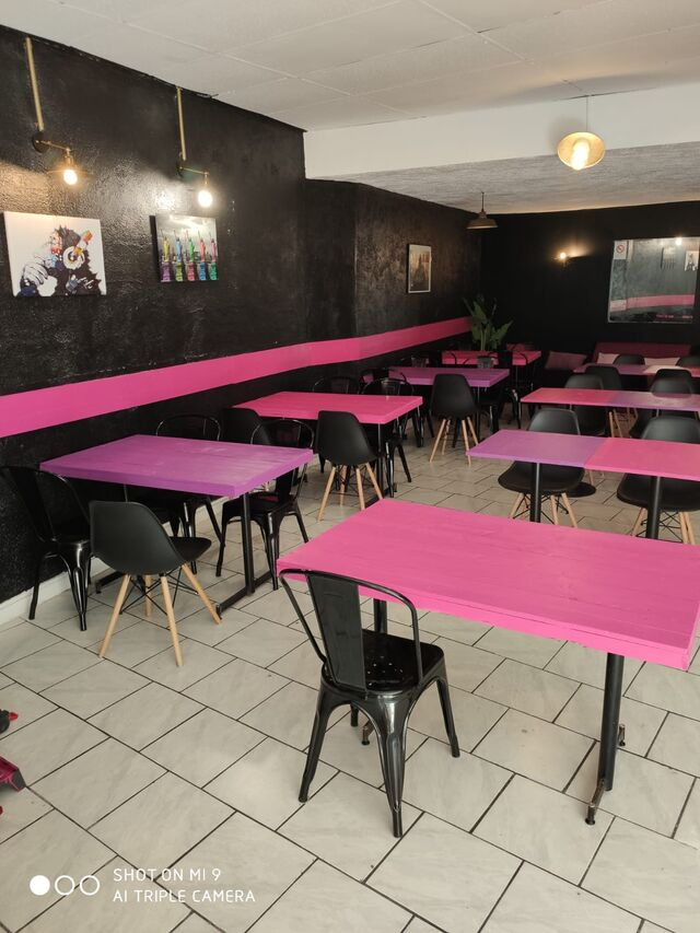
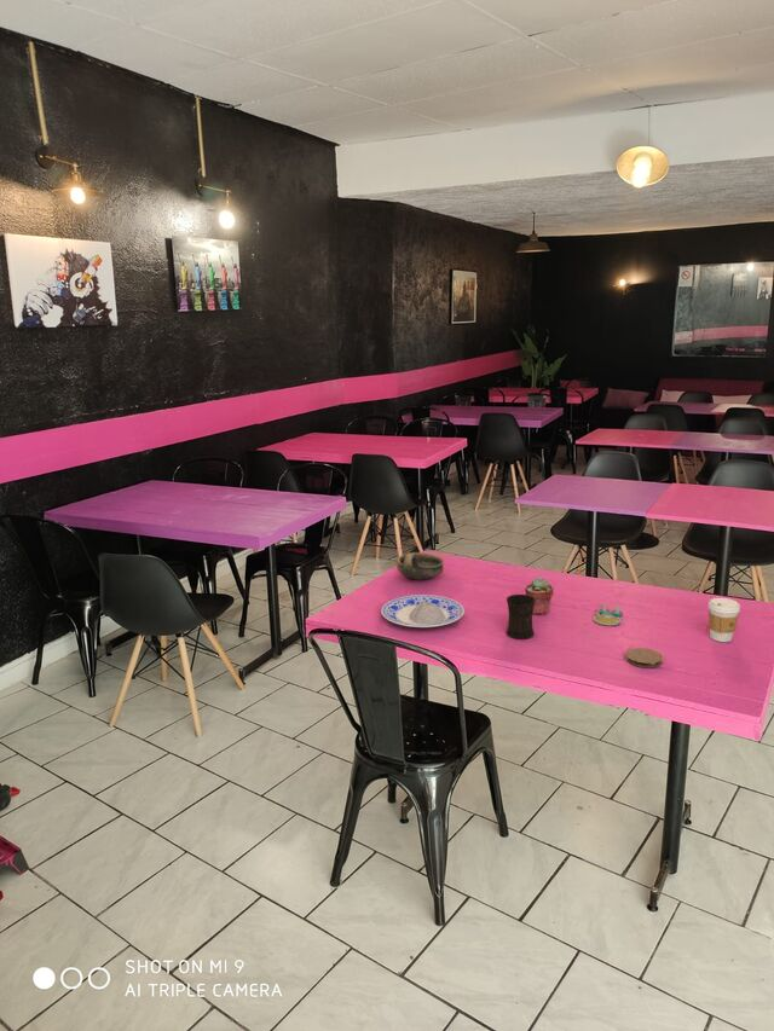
+ plate (422, 609)
+ mug (520, 615)
+ potted succulent (538, 593)
+ oil lamp (417, 562)
+ salt and pepper shaker set (607, 613)
+ coffee cup (722, 619)
+ coaster (643, 658)
